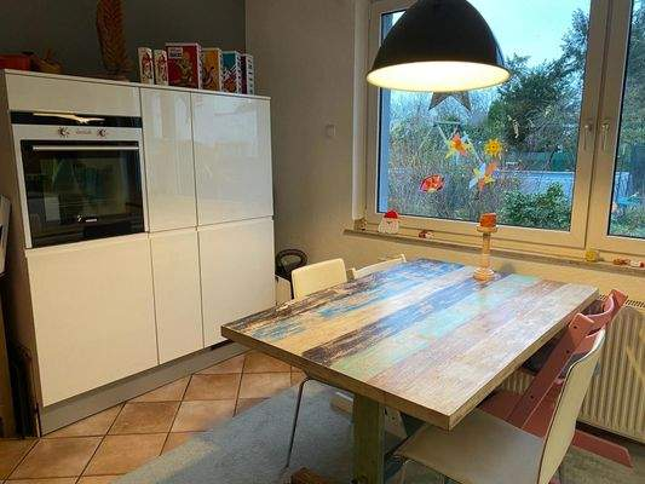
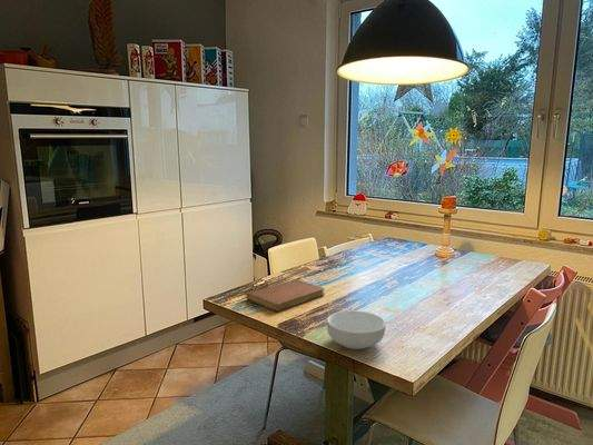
+ cereal bowl (355, 332)
+ notebook (286, 293)
